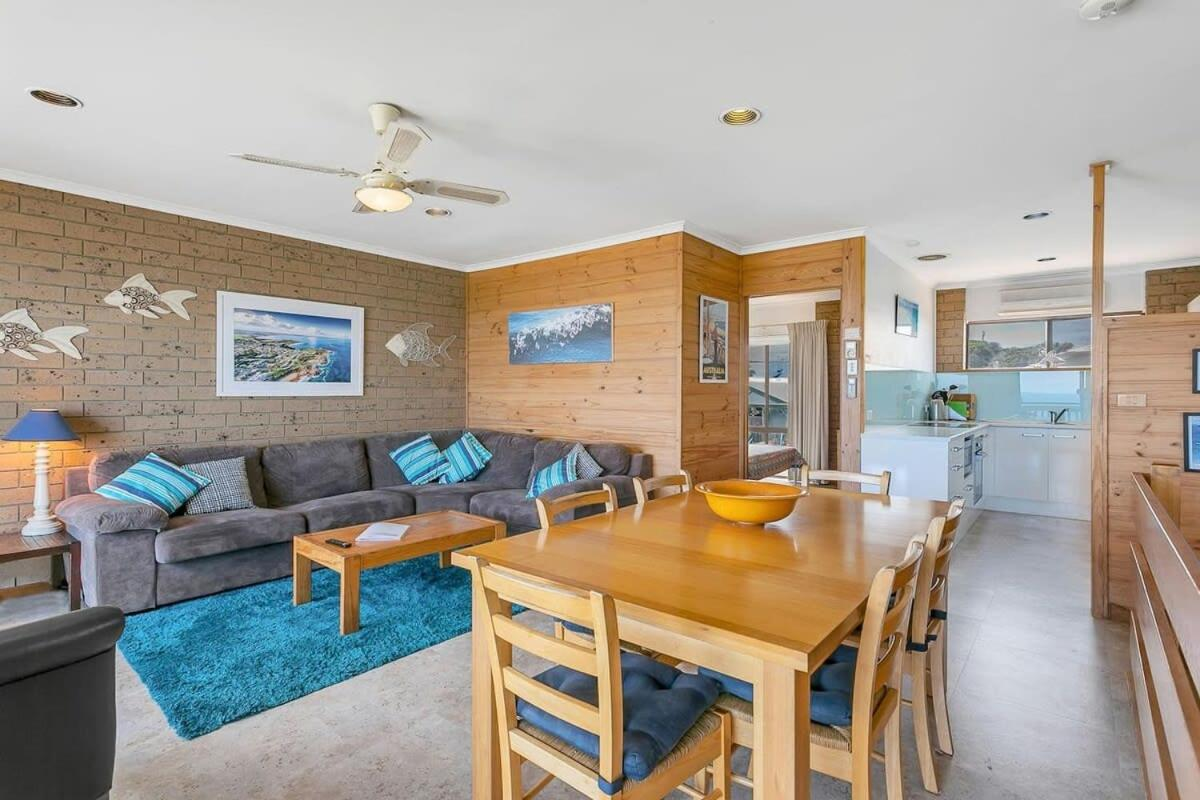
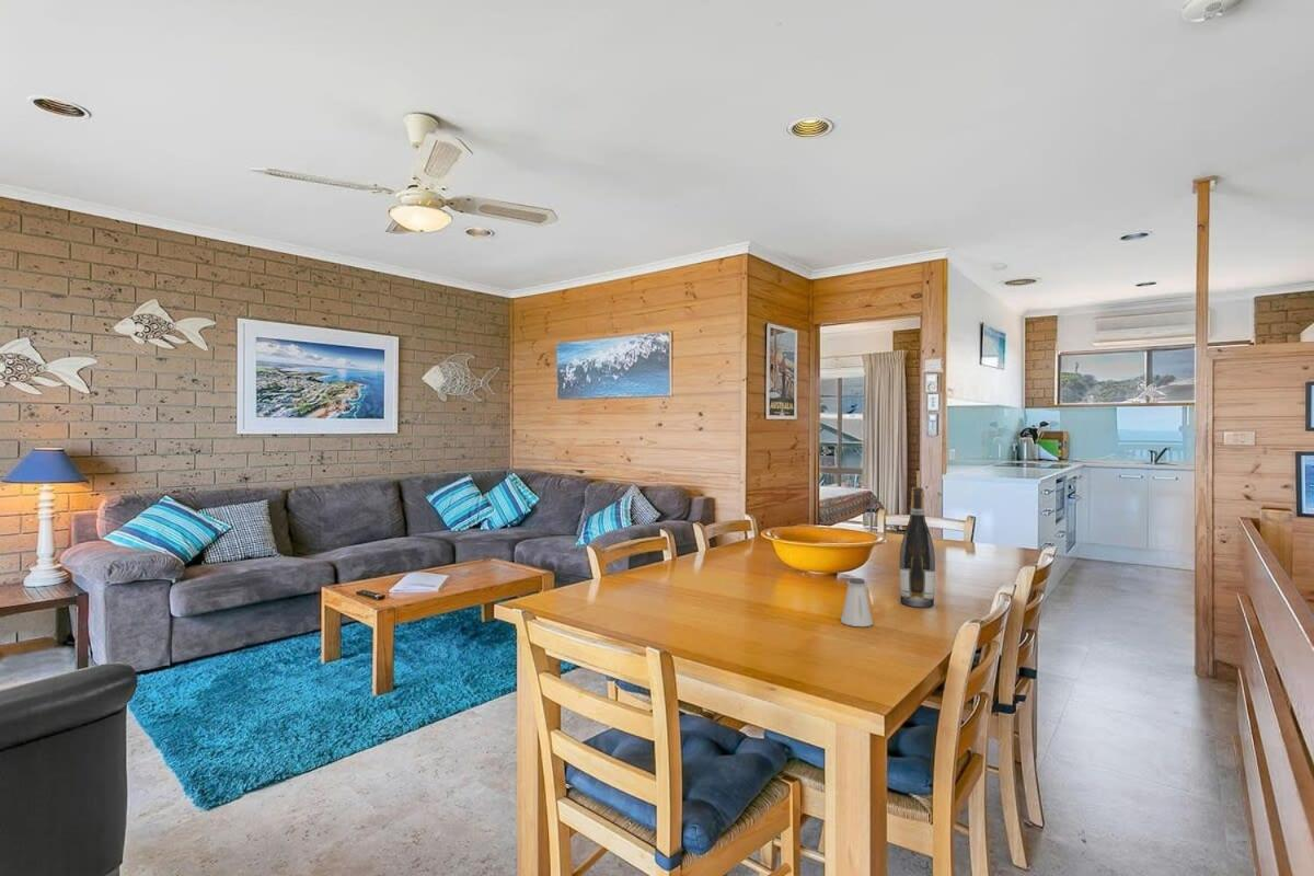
+ saltshaker (856, 600)
+ wine bottle (917, 545)
